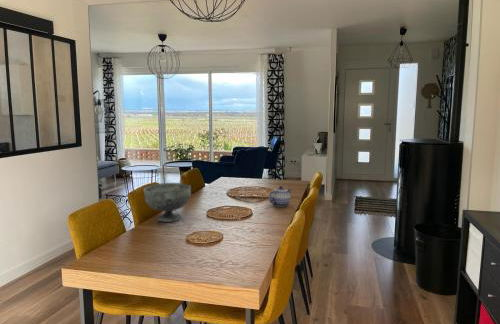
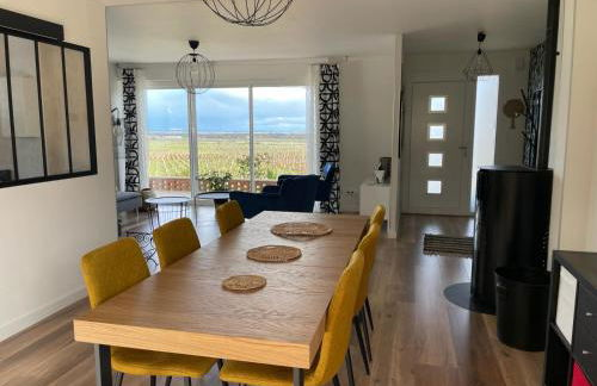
- decorative bowl (168, 202)
- teapot (280, 195)
